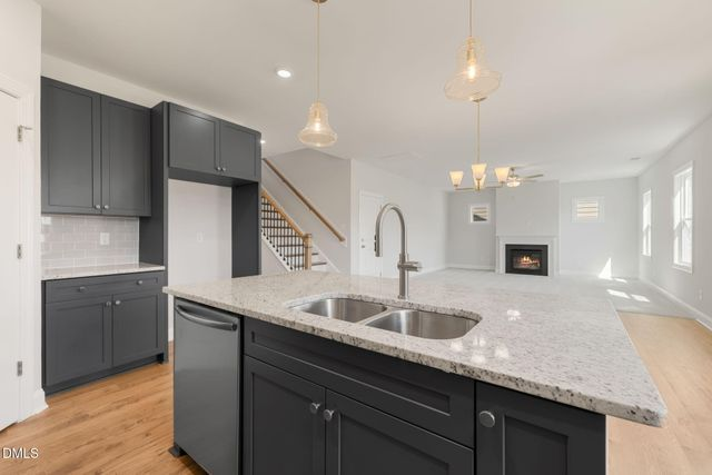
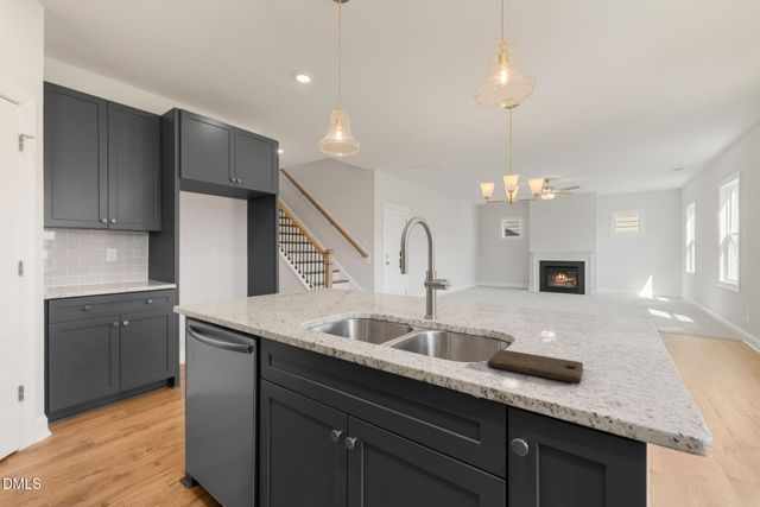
+ cutting board (534, 363)
